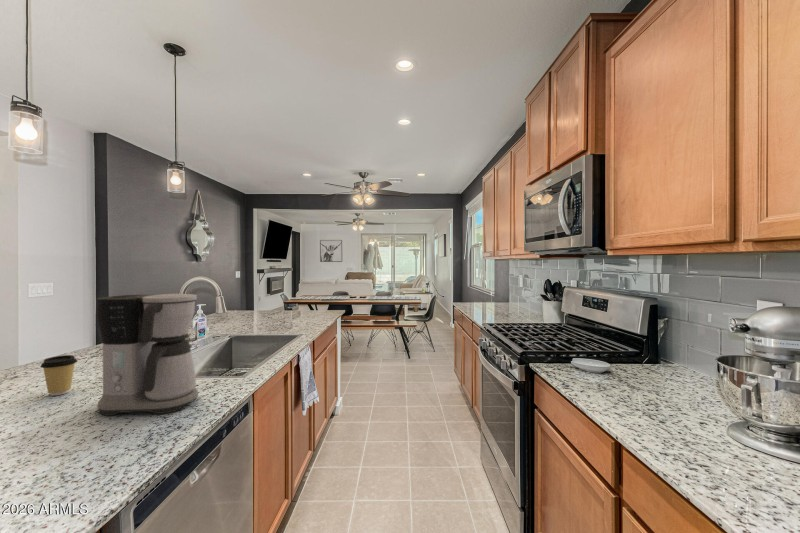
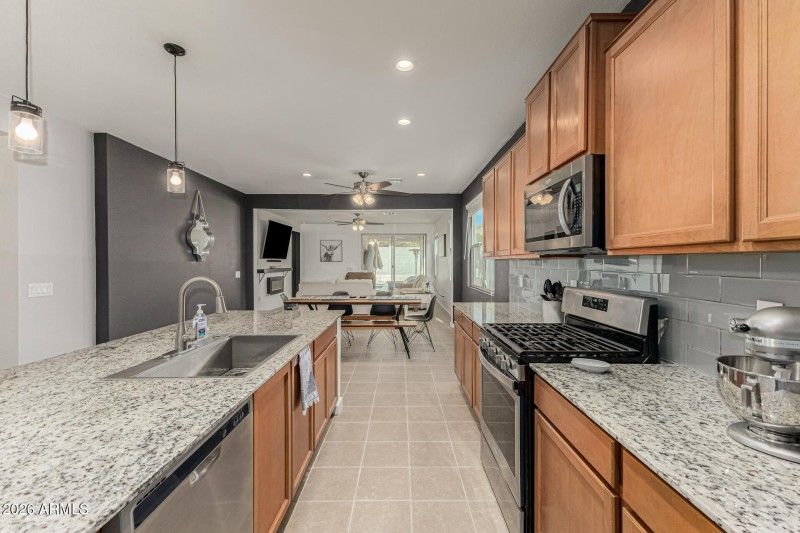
- coffee maker (145, 351)
- coffee cup (59, 375)
